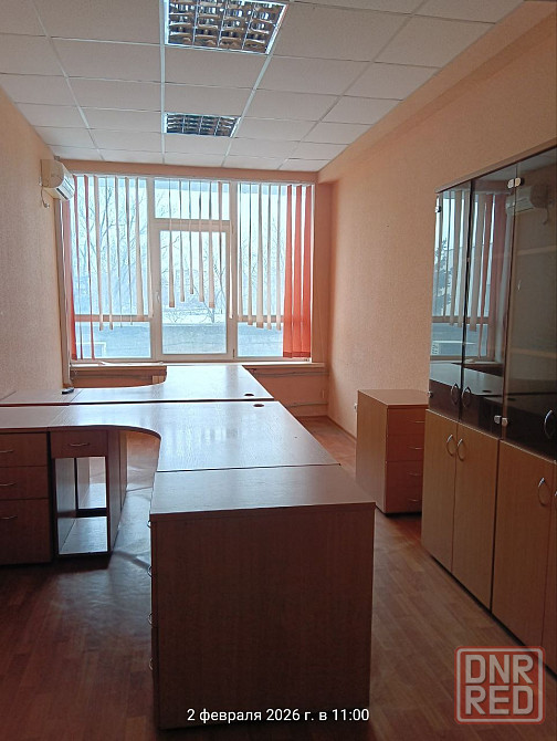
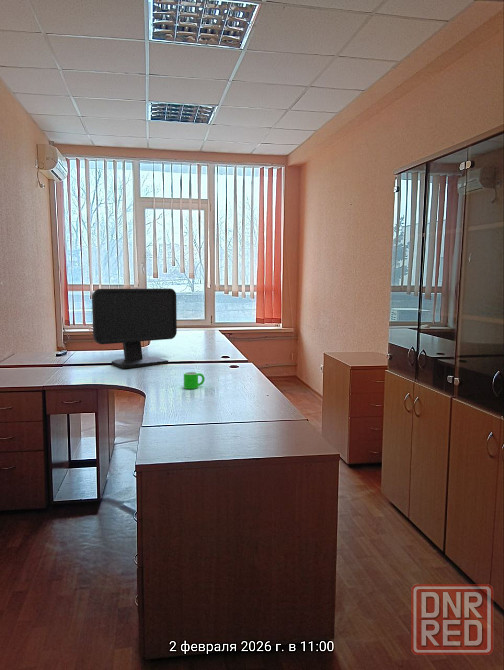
+ mug (194, 379)
+ monitor (136, 326)
